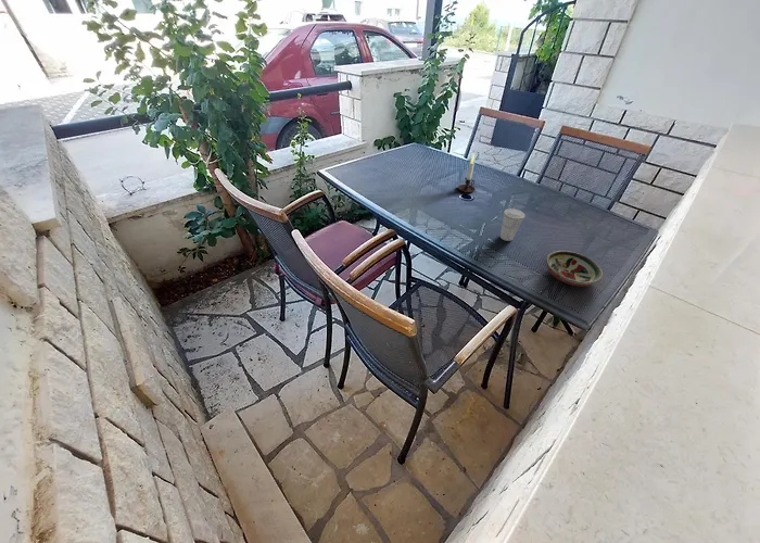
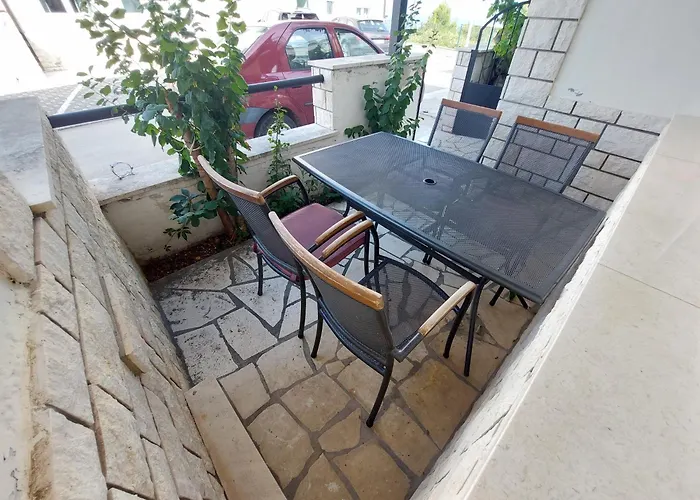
- candle (471, 171)
- decorative bowl (571, 270)
- cup (510, 225)
